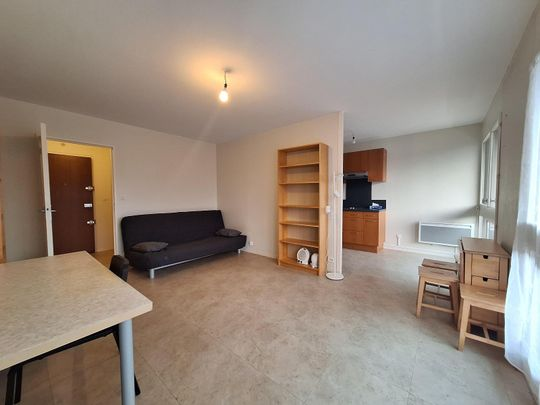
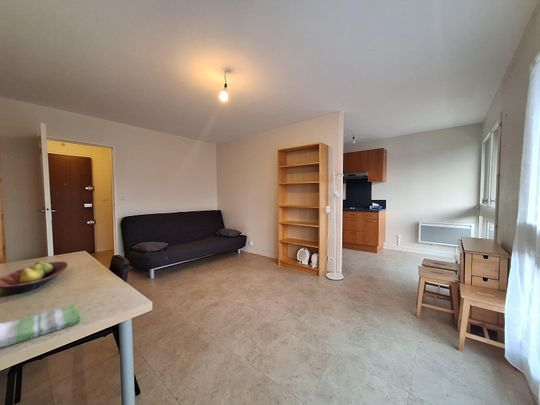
+ dish towel (37, 322)
+ fruit bowl (35, 273)
